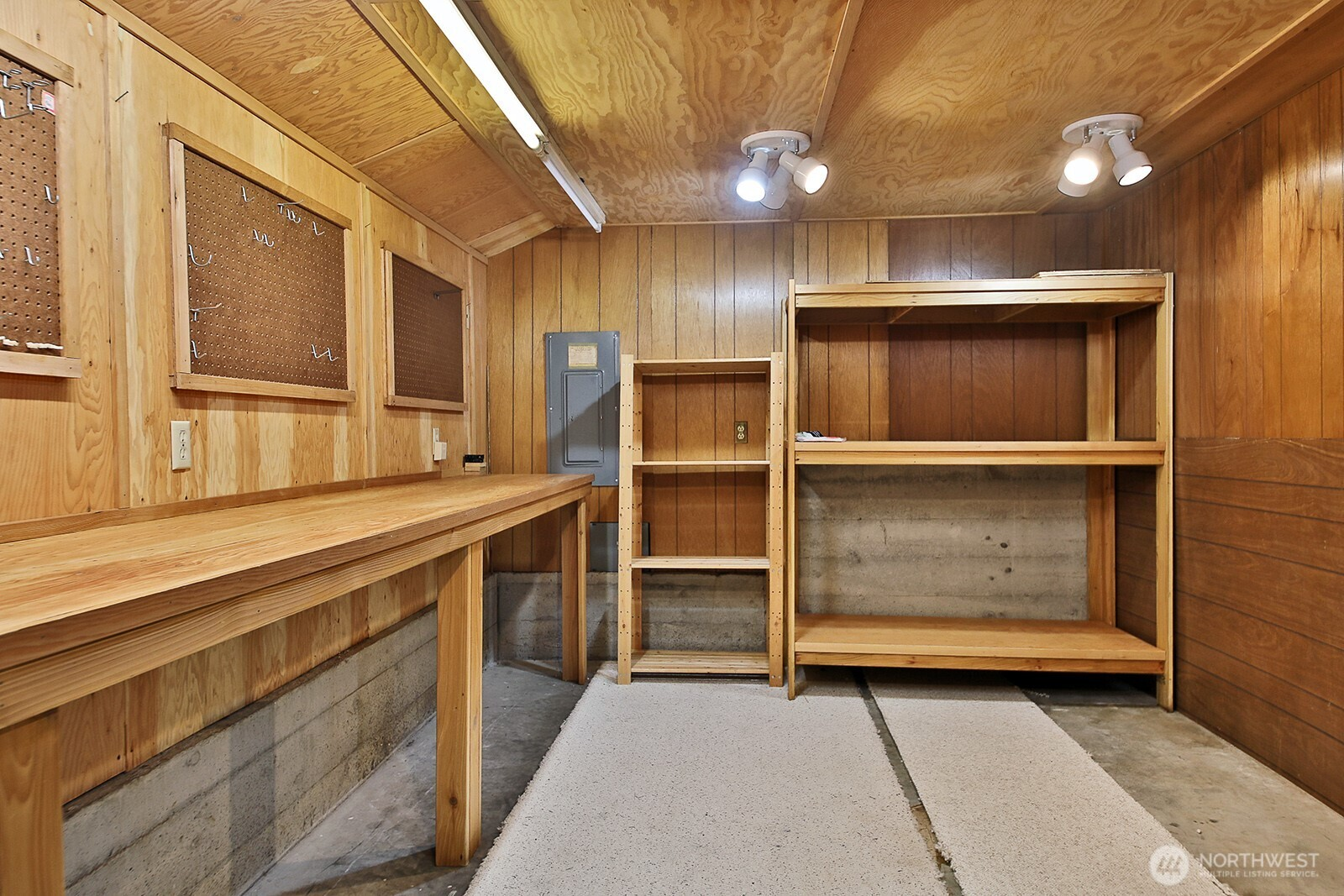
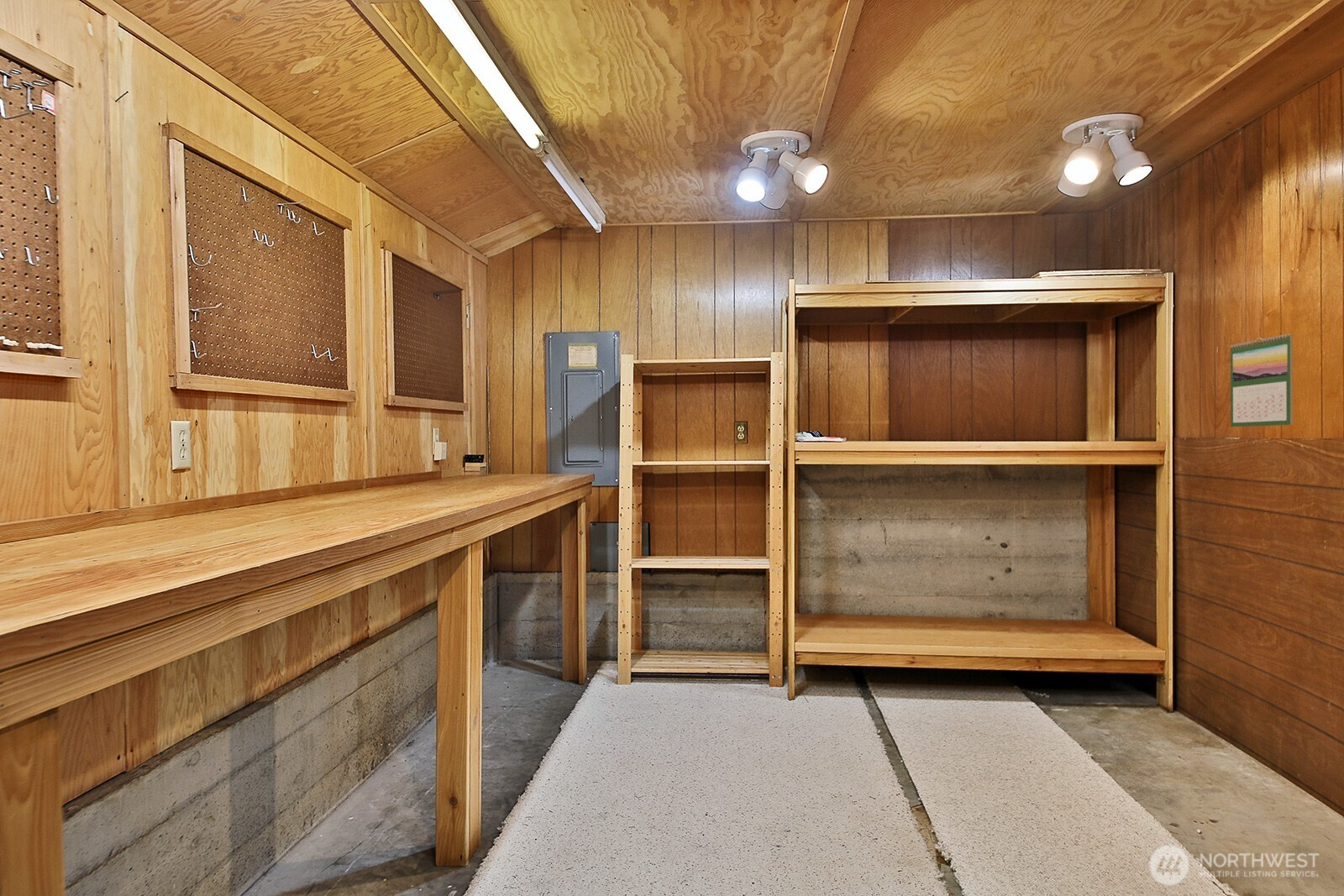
+ calendar (1259, 381)
